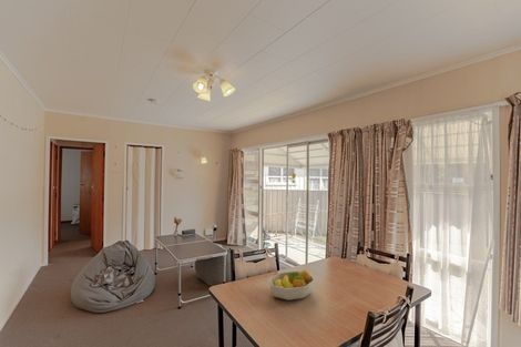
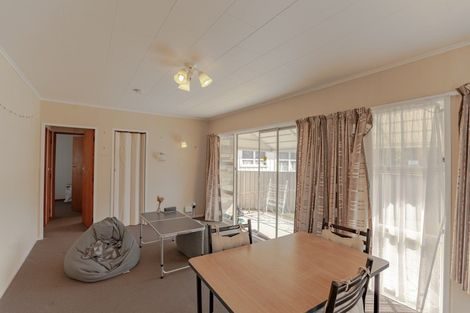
- fruit bowl (292, 283)
